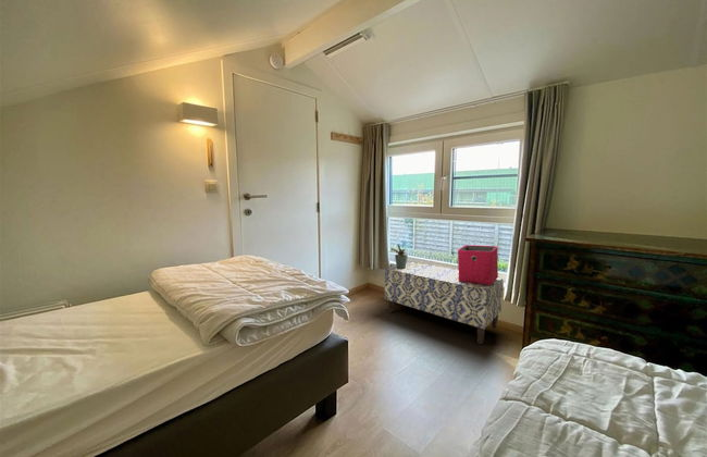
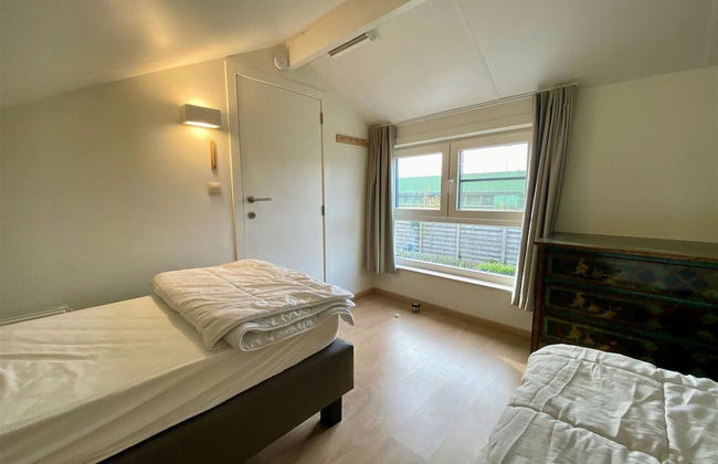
- storage bin (479, 264)
- potted plant (398, 256)
- bench (439, 296)
